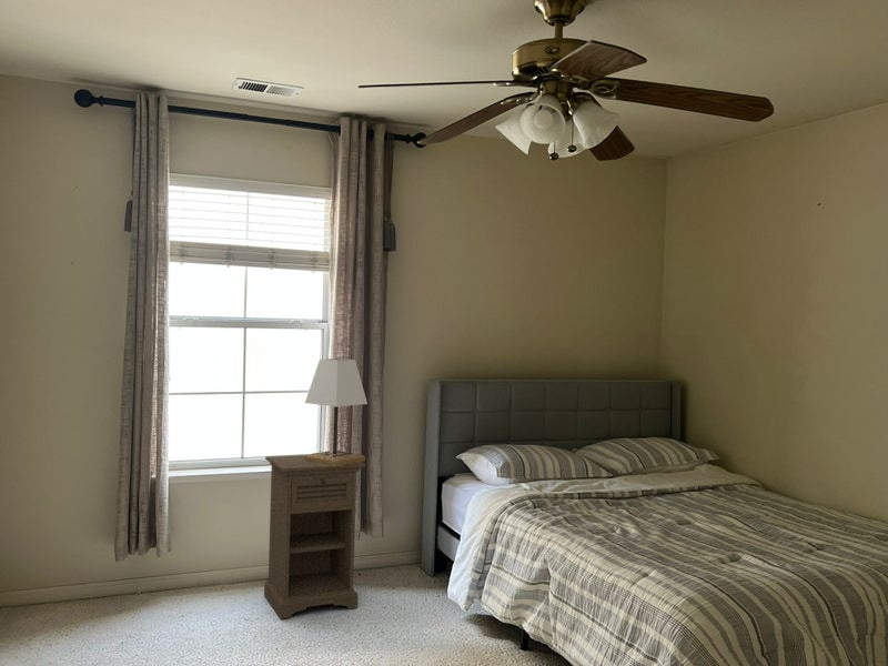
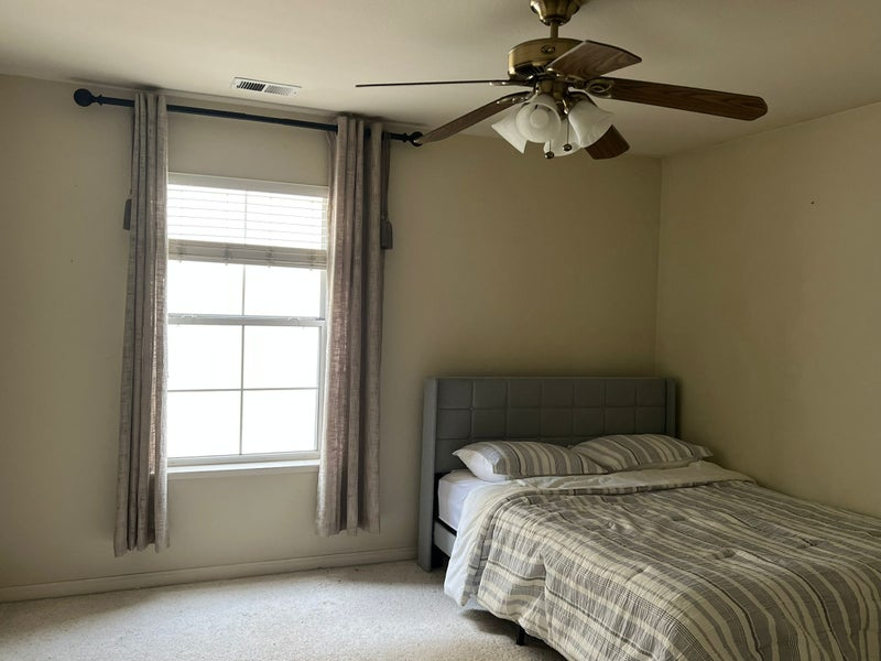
- nightstand (312, 531)
- lamp (335, 410)
